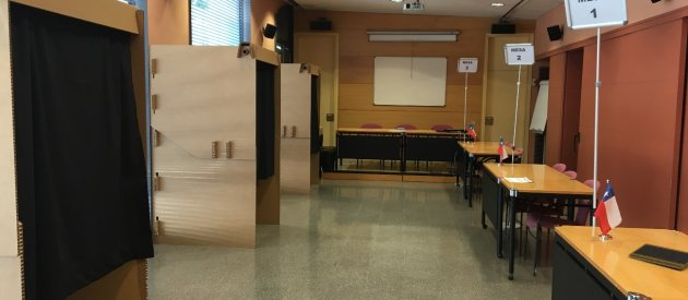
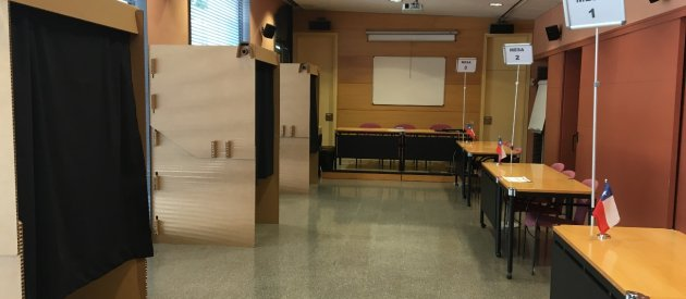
- notepad (662, 255)
